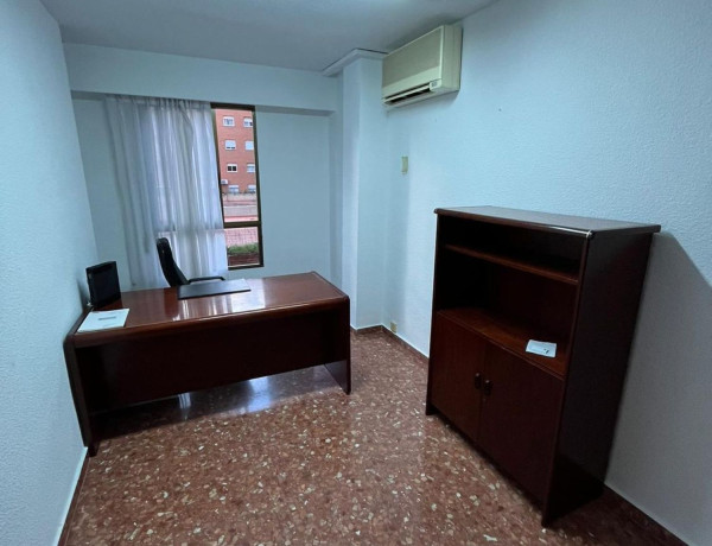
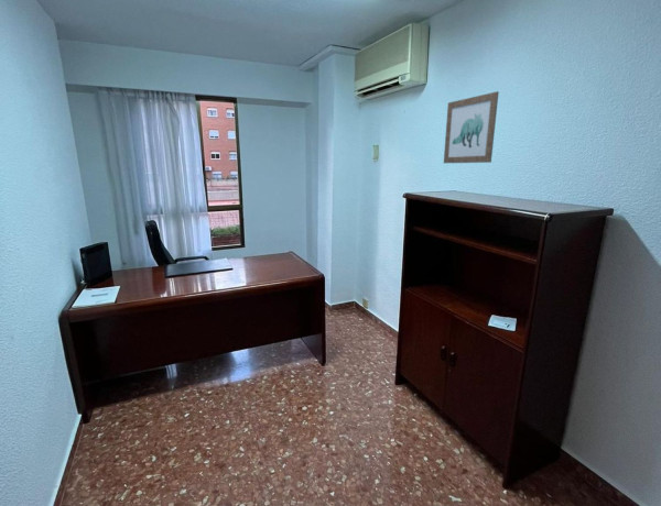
+ wall art (468, 131)
